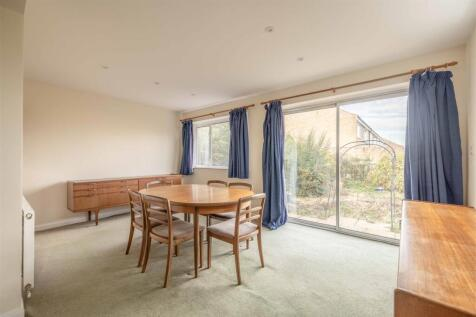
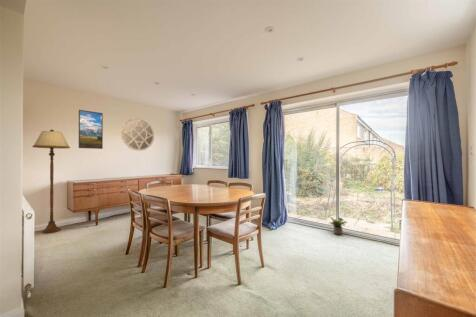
+ floor lamp (51, 180)
+ home mirror (138, 134)
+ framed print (91, 129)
+ potted plant (338, 225)
